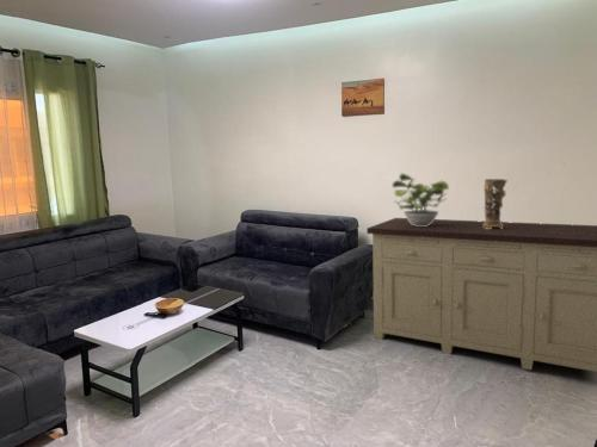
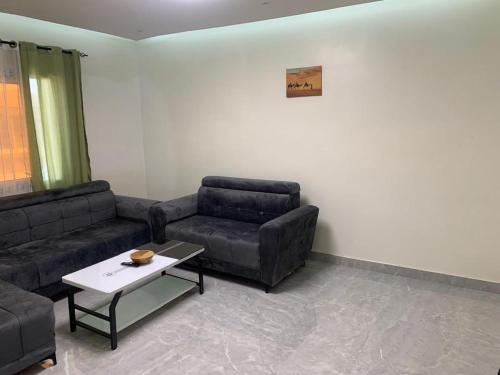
- decorative vase (494, 203)
- sideboard (492, 287)
- potted plant (418, 198)
